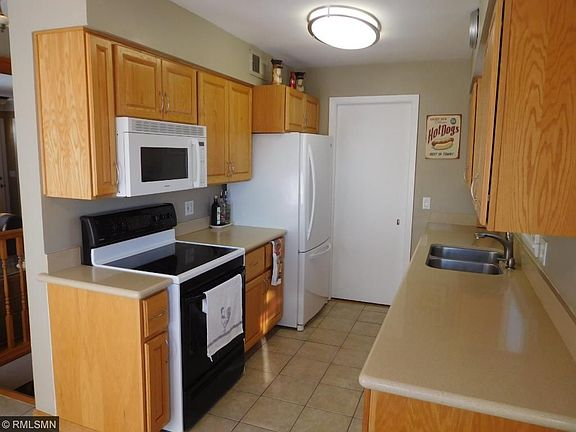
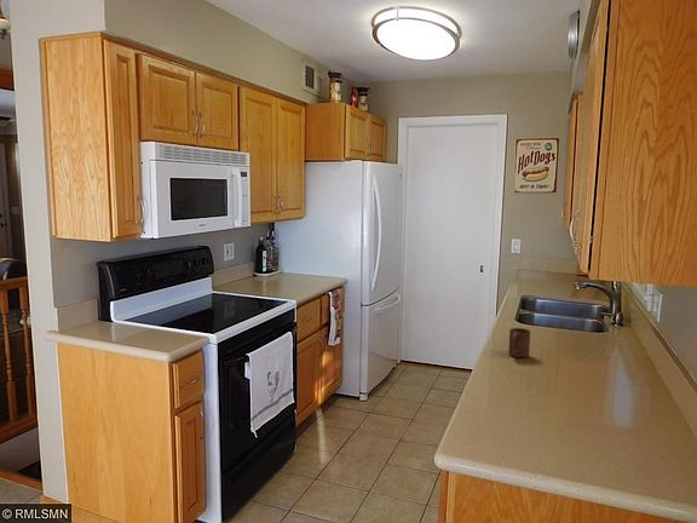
+ cup (519, 343)
